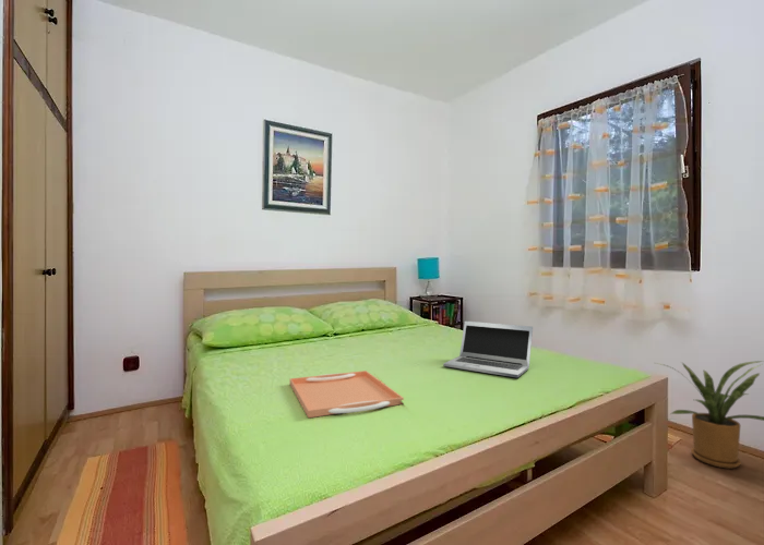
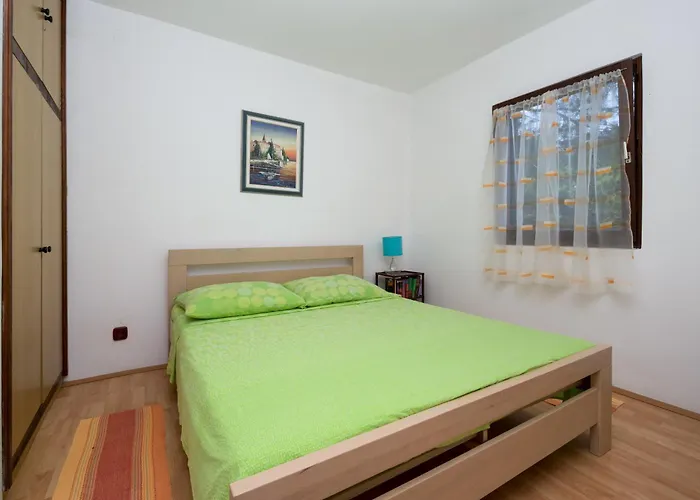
- serving tray (342, 390)
- house plant (714, 405)
- laptop (488, 347)
